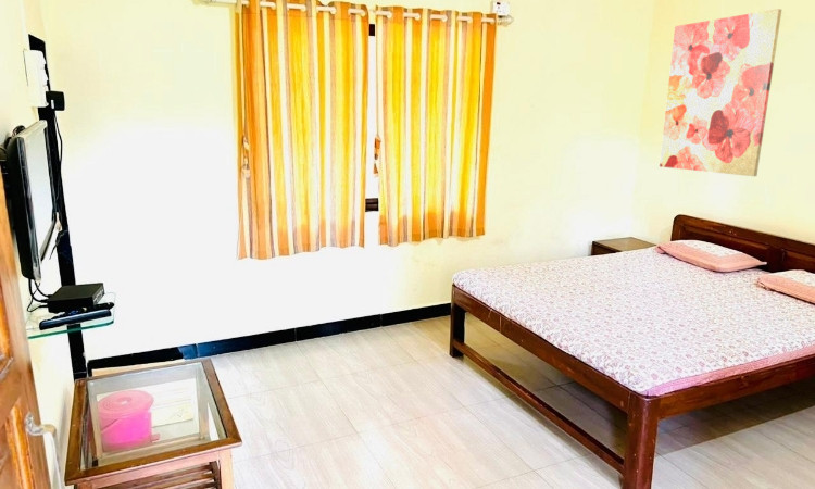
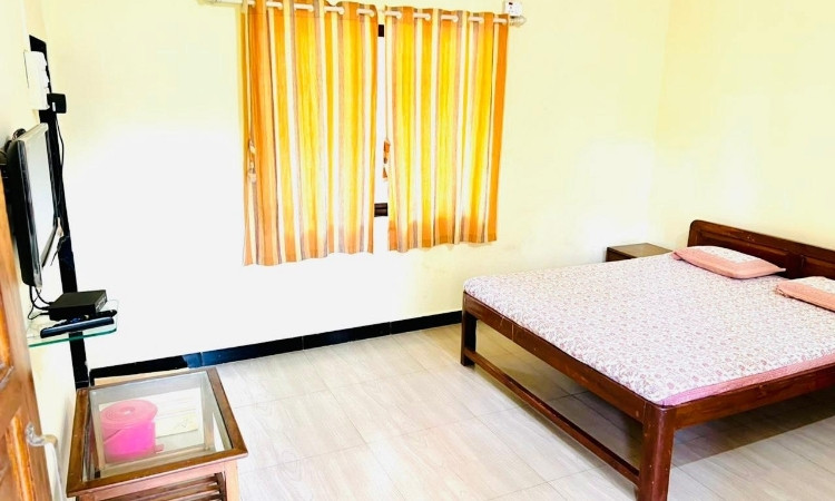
- wall art (713, 97)
